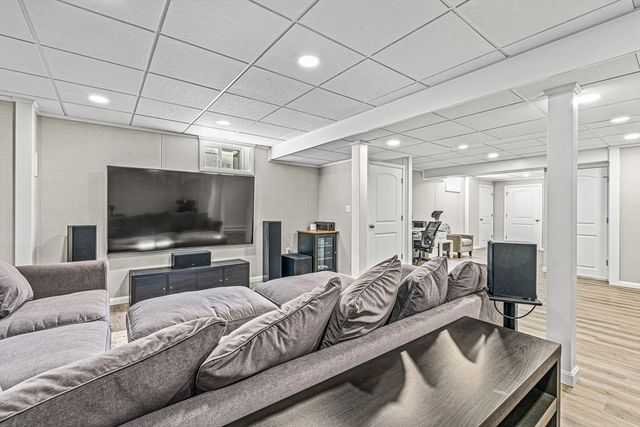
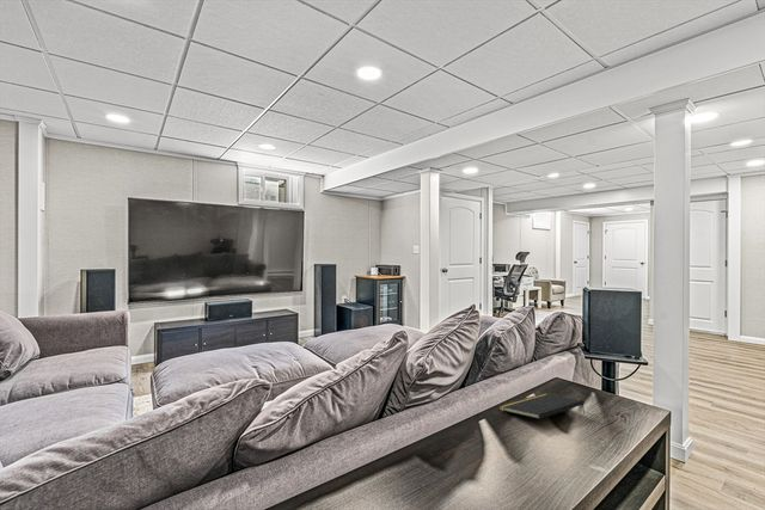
+ notepad (540, 405)
